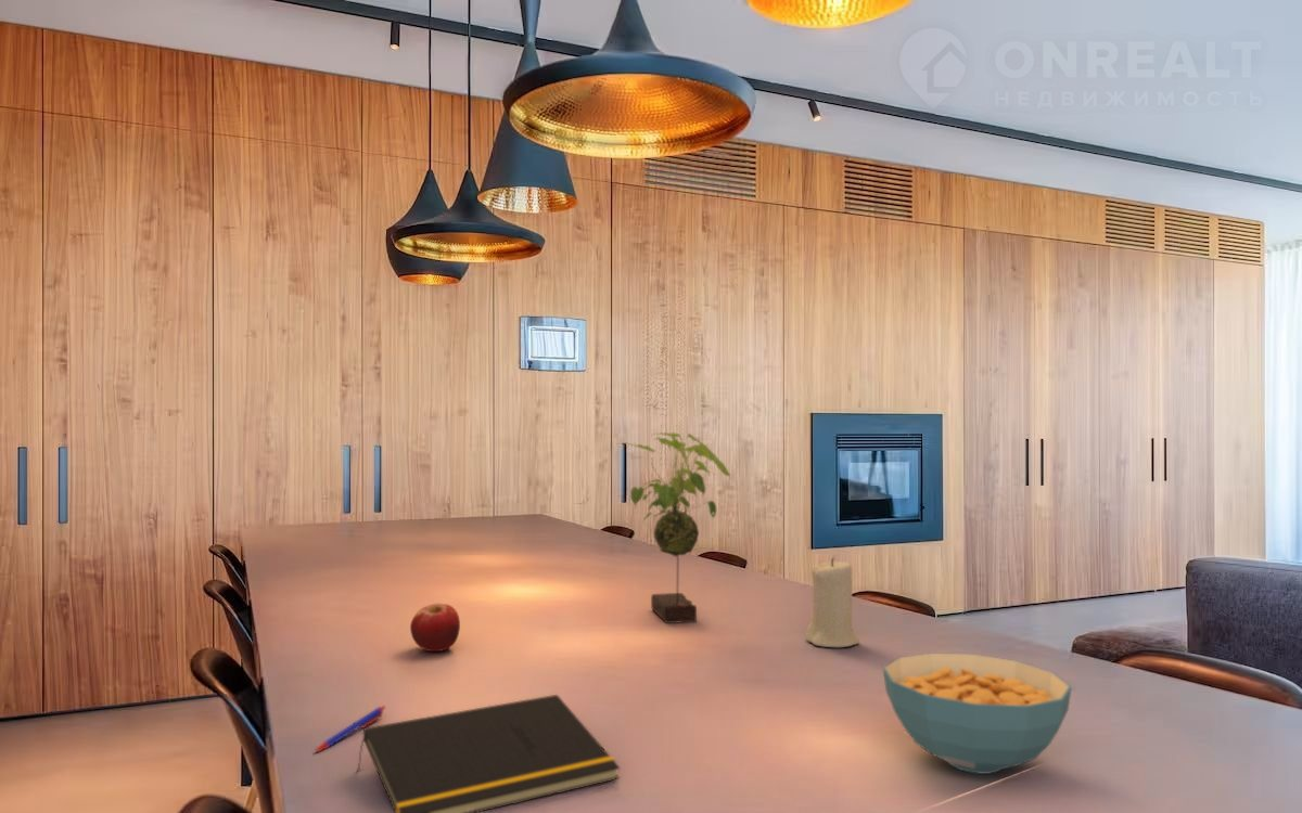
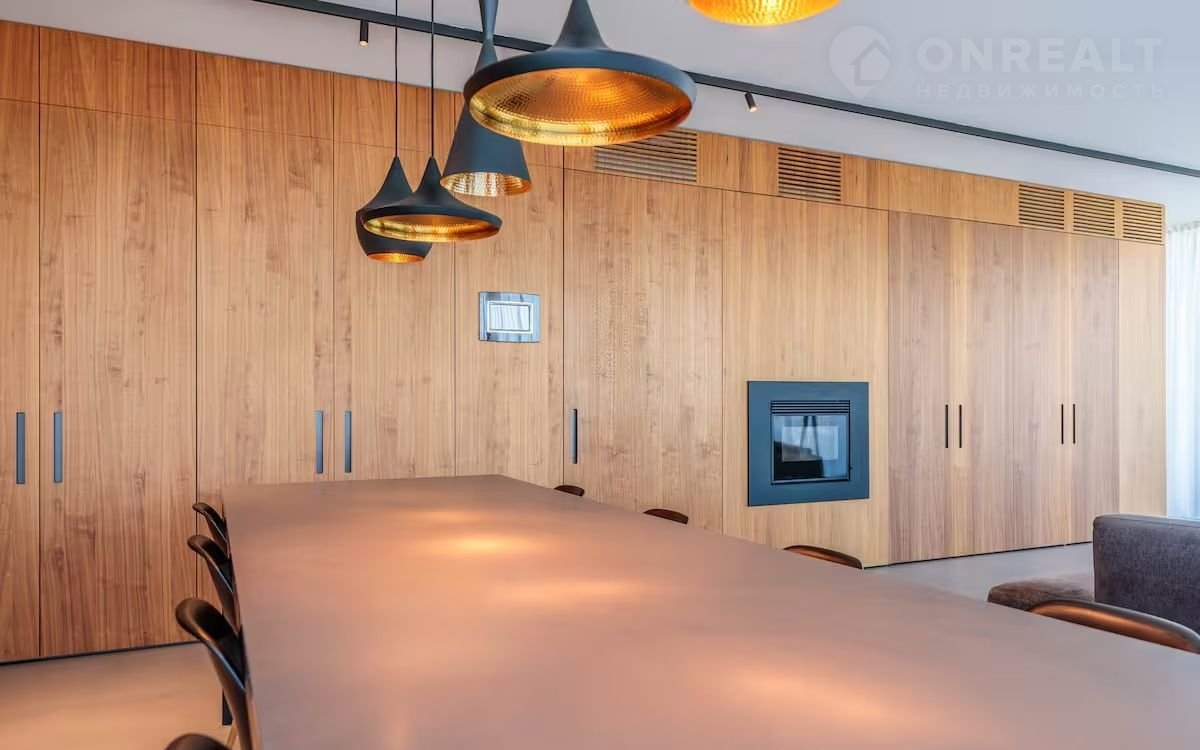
- fruit (435, 627)
- plant (676, 517)
- pen (350, 727)
- candle (832, 599)
- cereal bowl (973, 720)
- notepad (489, 752)
